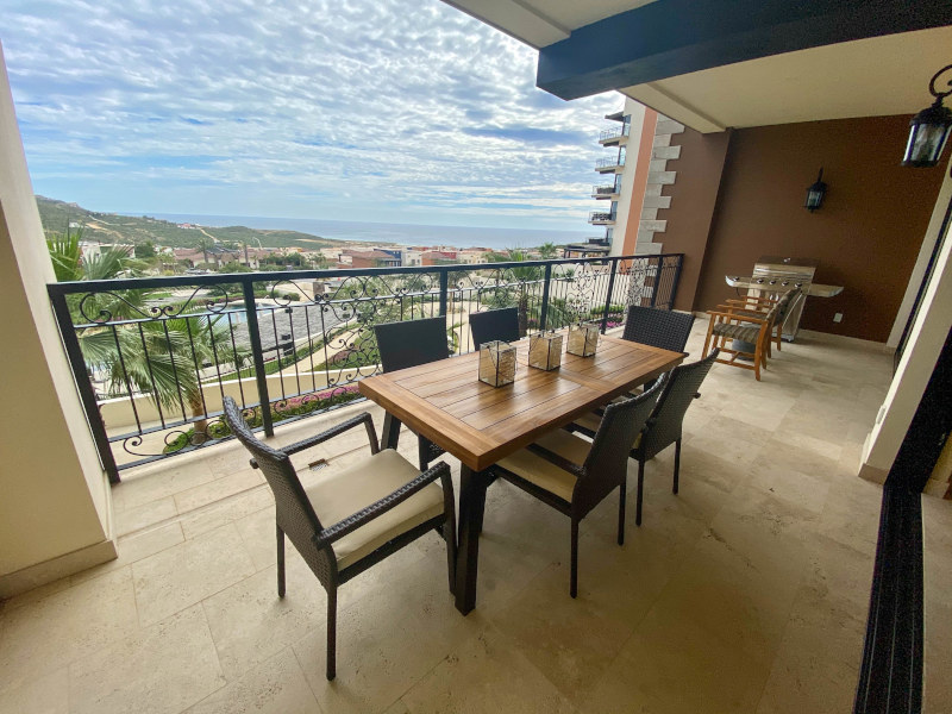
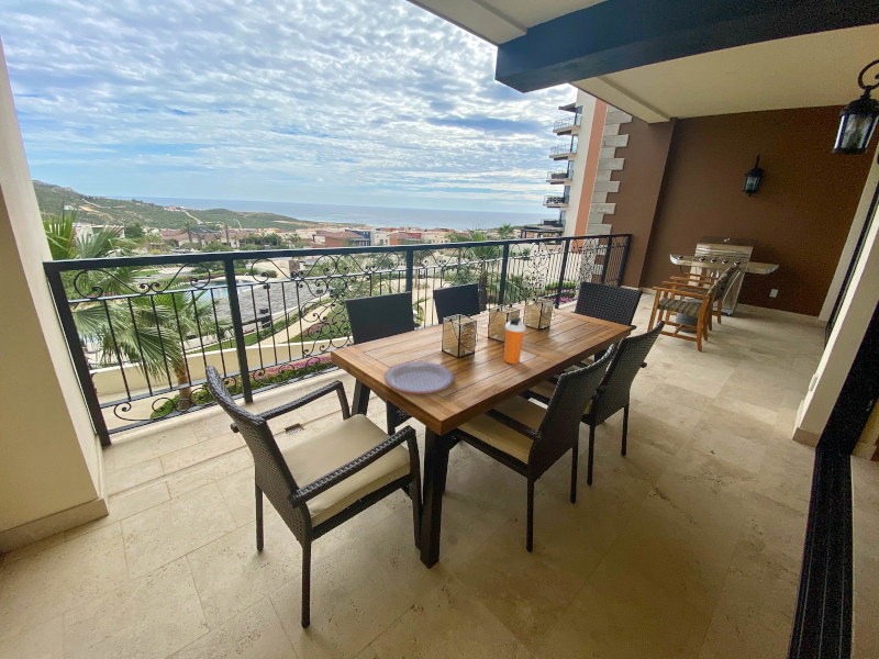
+ shaker bottle (513, 340)
+ plate (419, 378)
